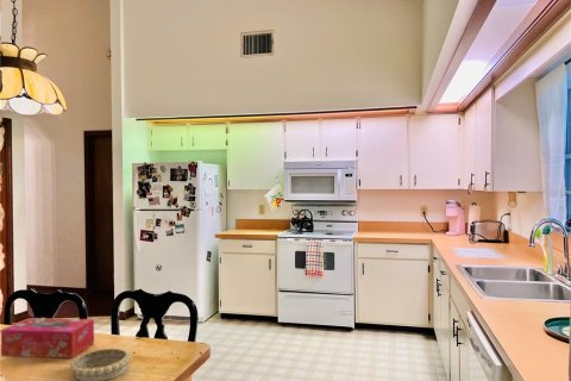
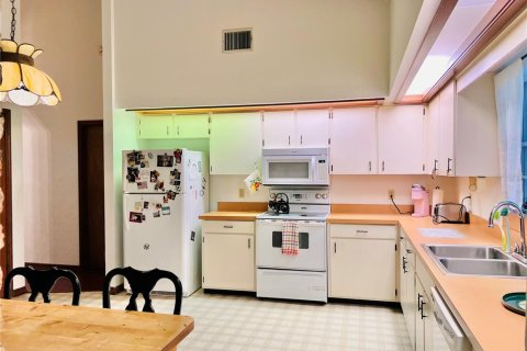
- tissue box (49, 336)
- decorative bowl (101, 363)
